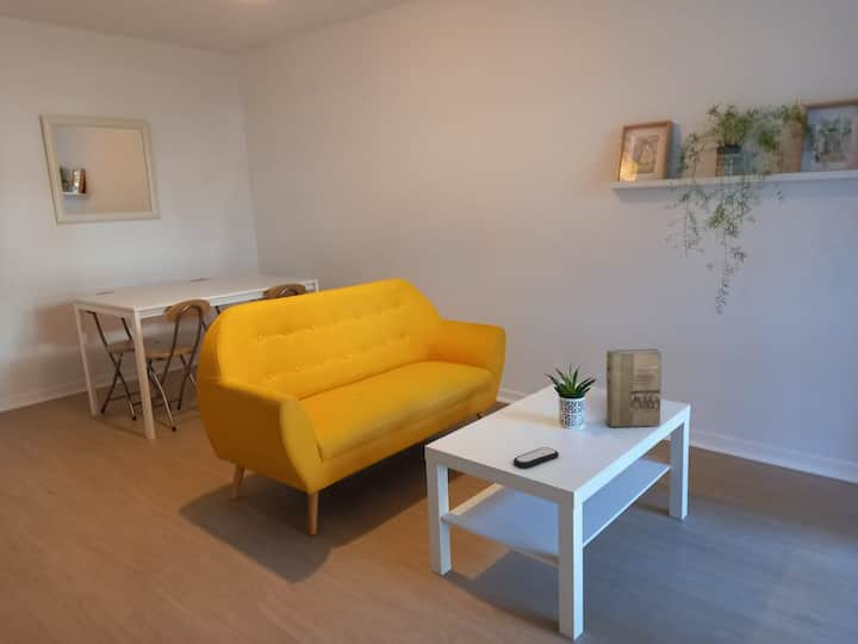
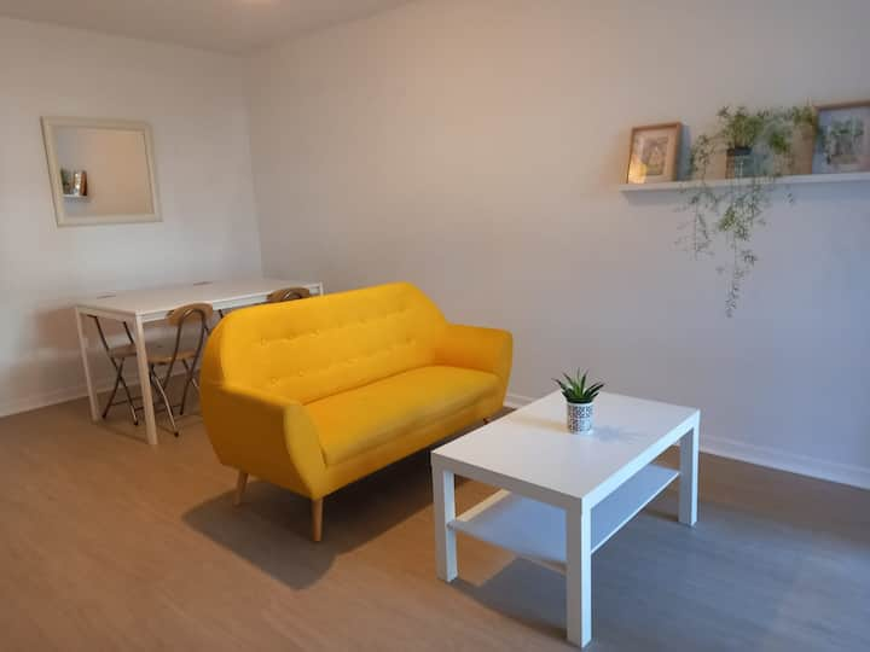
- remote control (535, 457)
- book (633, 388)
